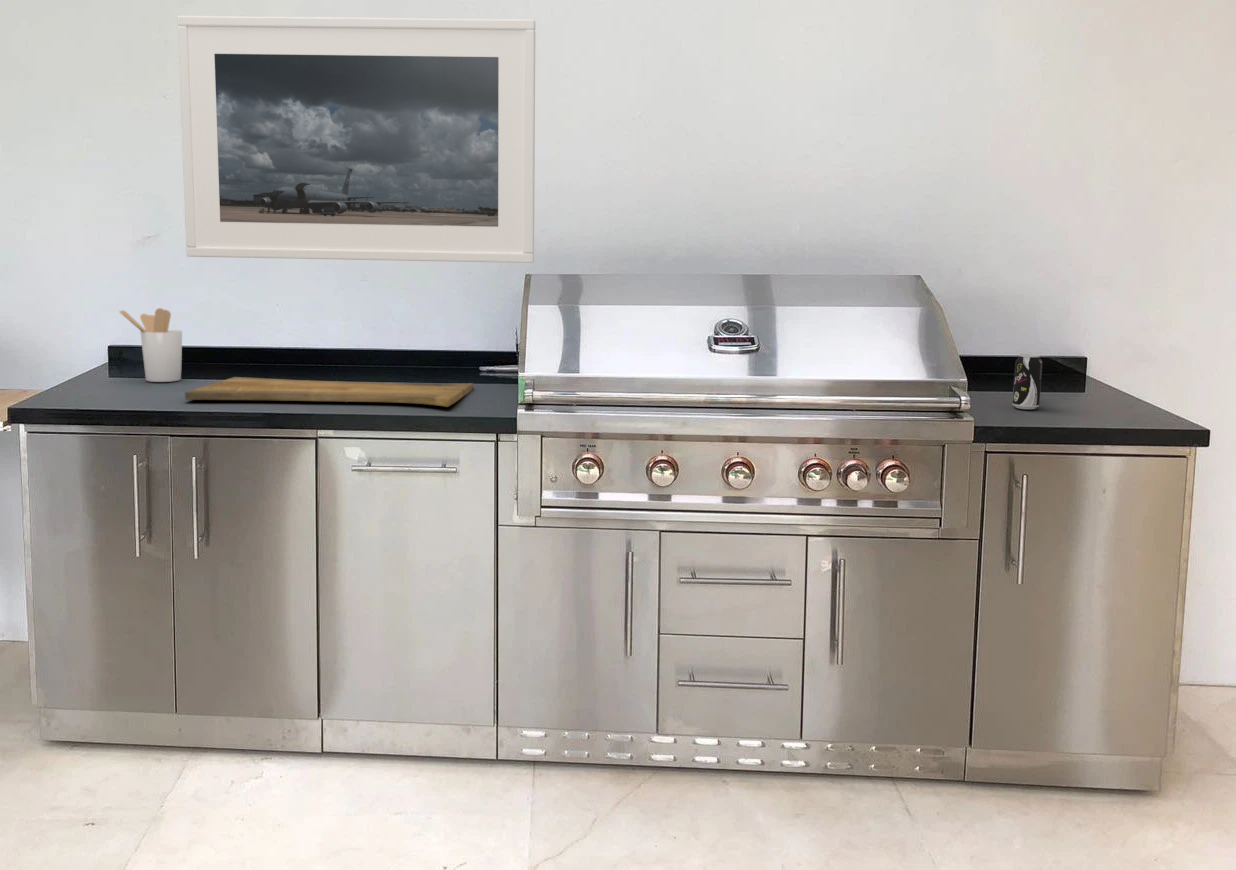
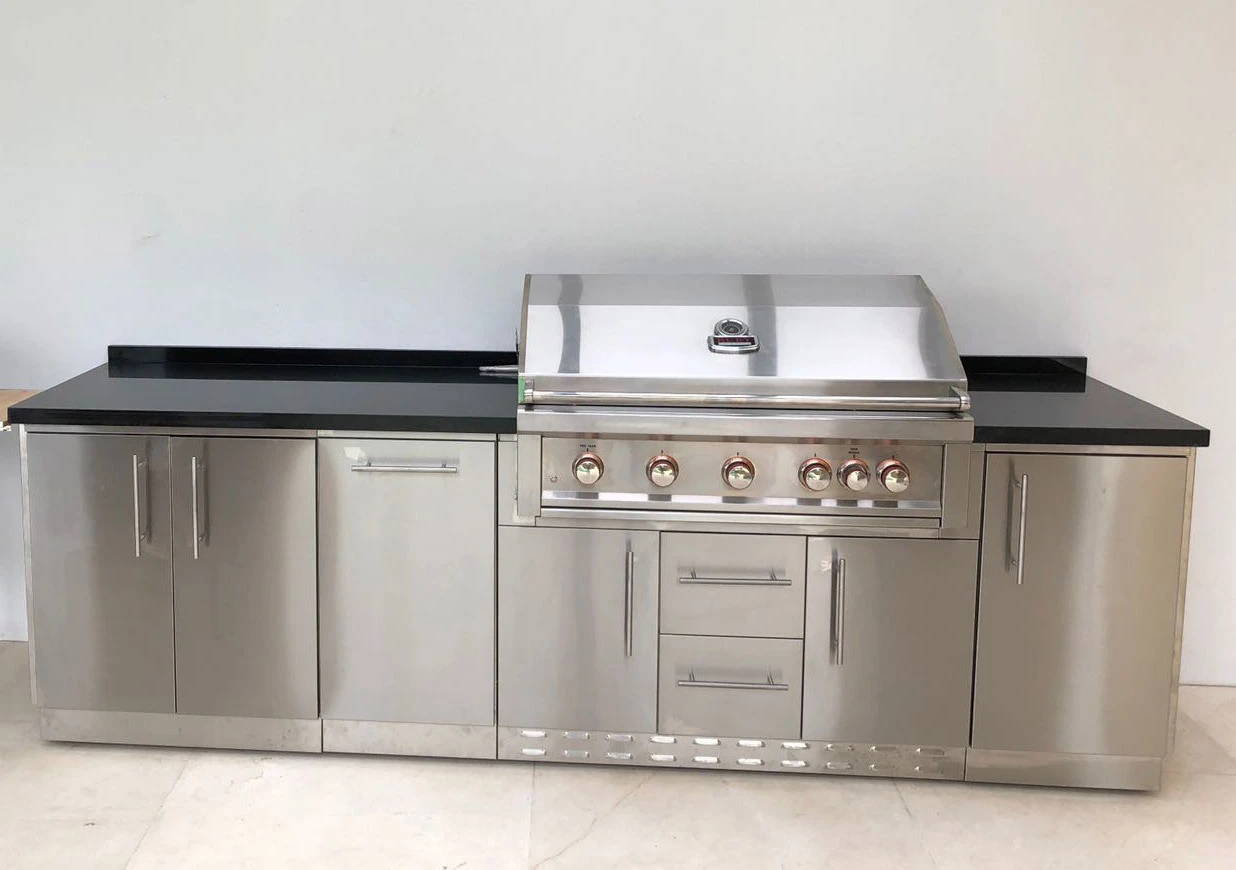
- beverage can (1027, 381)
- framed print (357, 140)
- cutting board (335, 391)
- utensil holder (150, 343)
